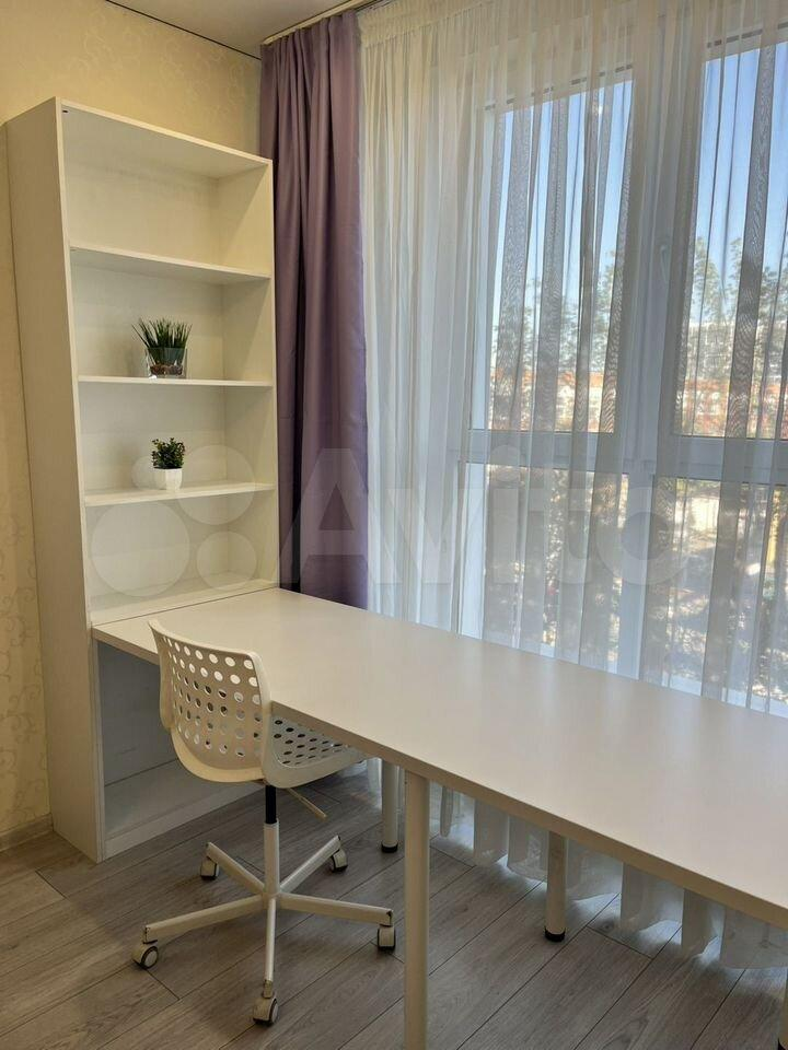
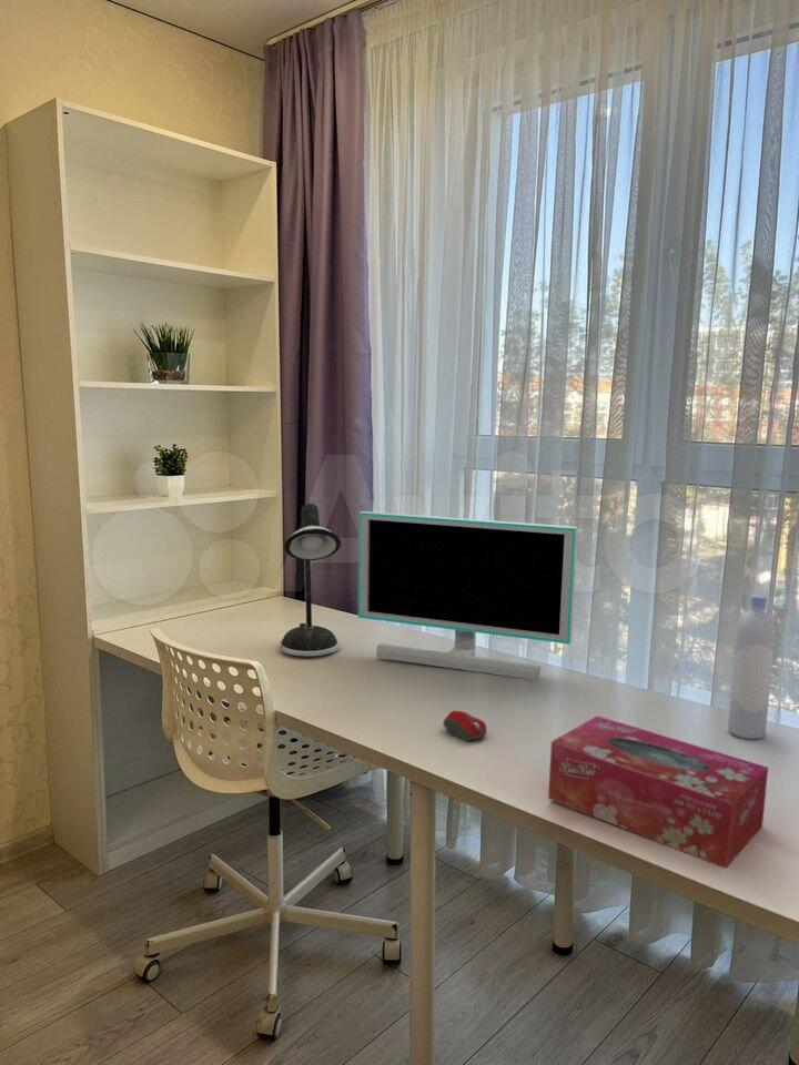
+ monitor (462, 591)
+ tissue box (654, 783)
+ computer mouse (464, 723)
+ desk lamp (307, 575)
+ bottle (752, 665)
